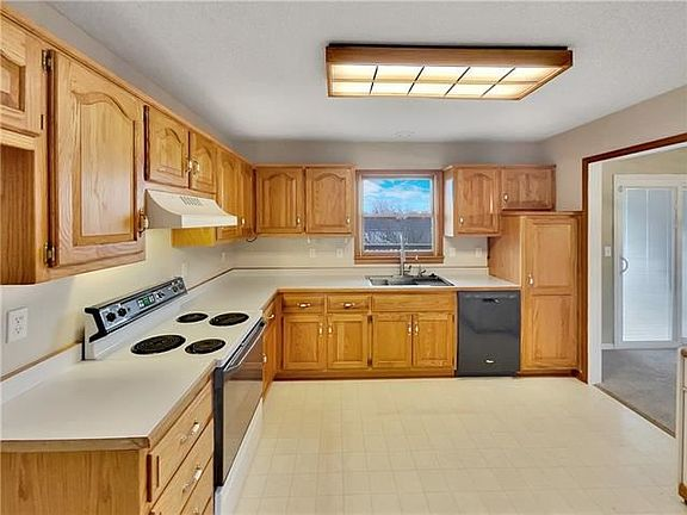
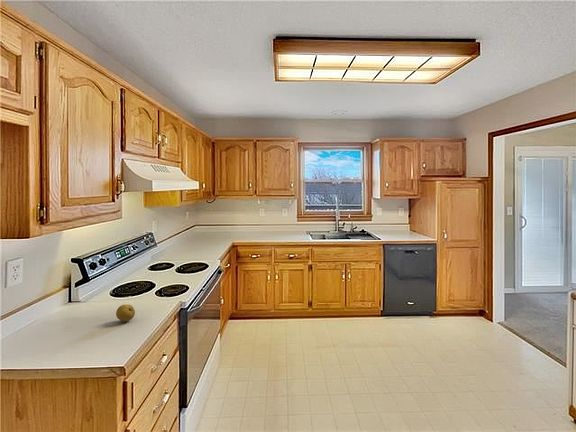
+ fruit (125, 312)
